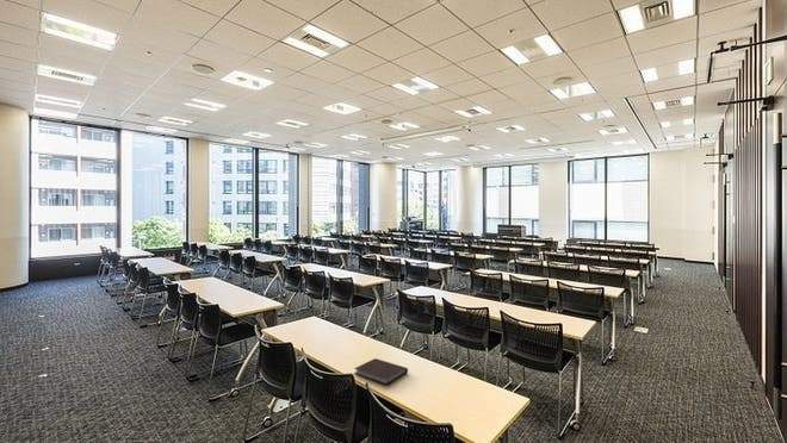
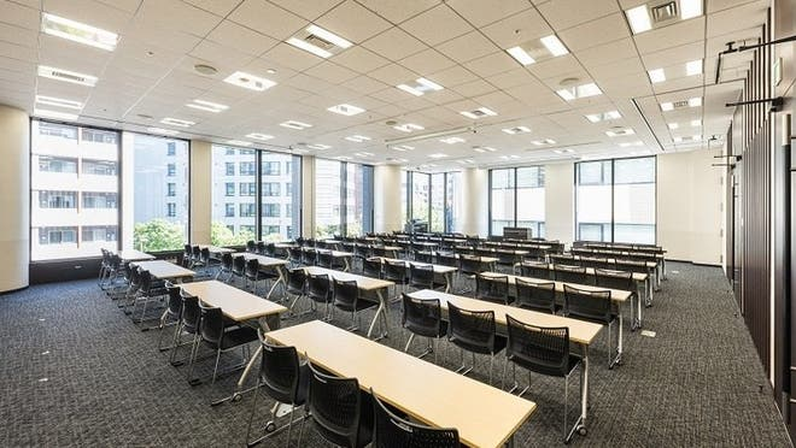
- notebook (380, 370)
